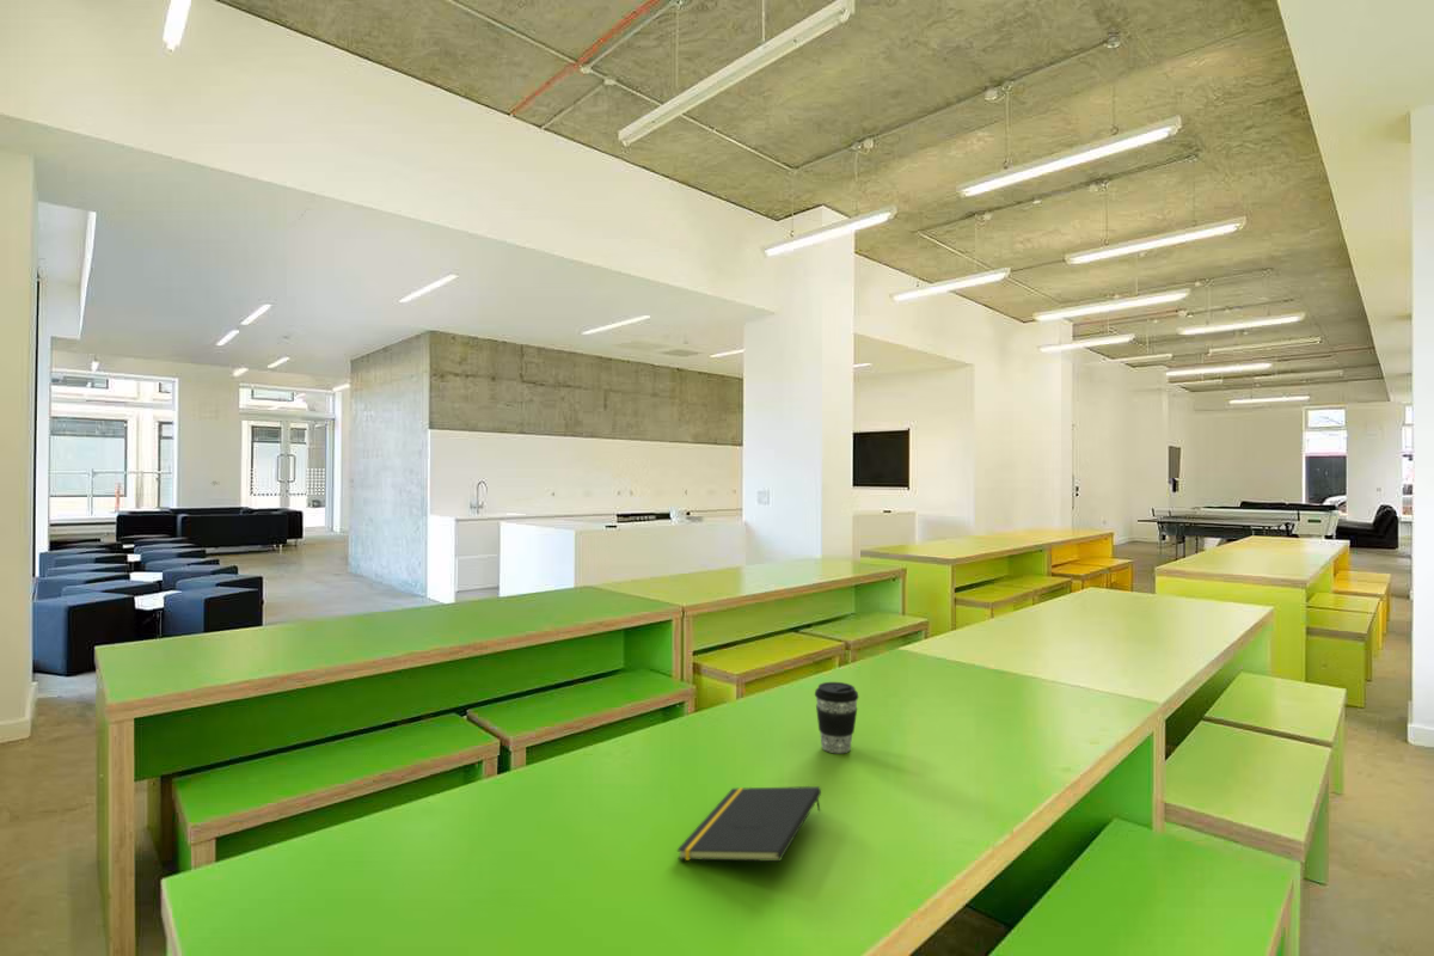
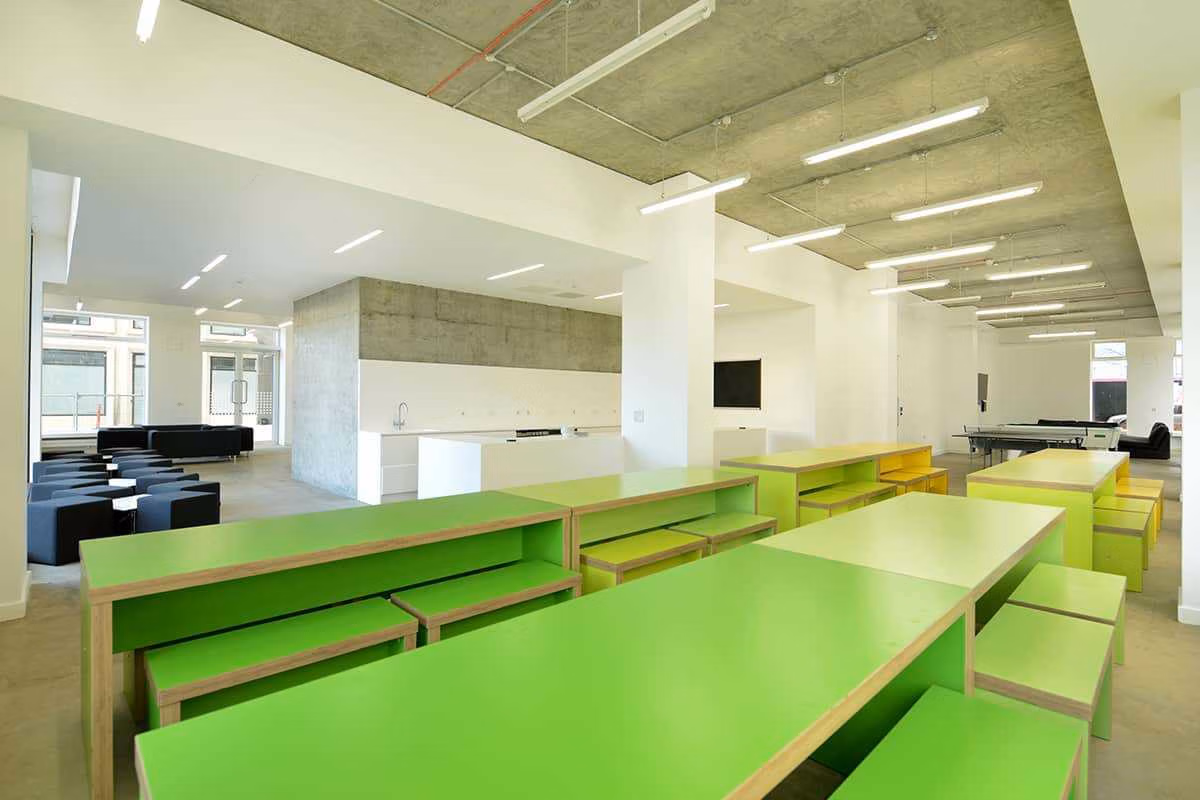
- notepad (753, 820)
- coffee cup (835, 717)
